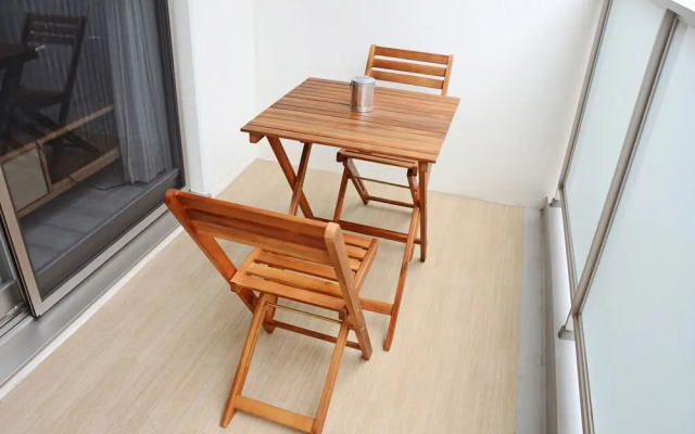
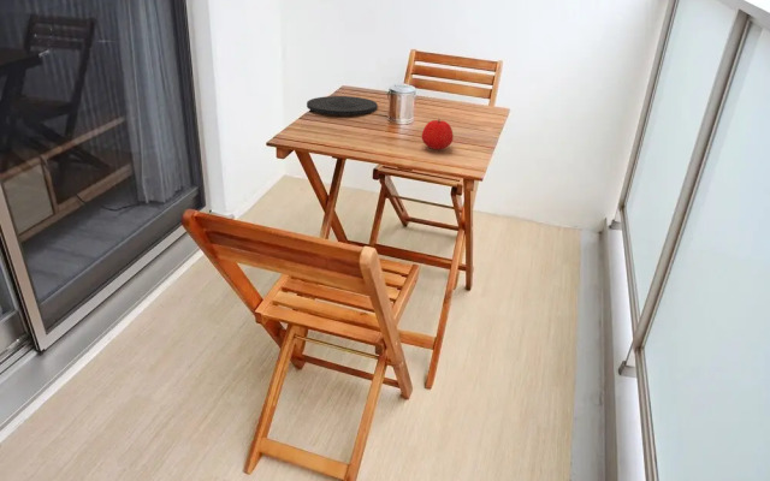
+ apple (437, 133)
+ plate (342, 102)
